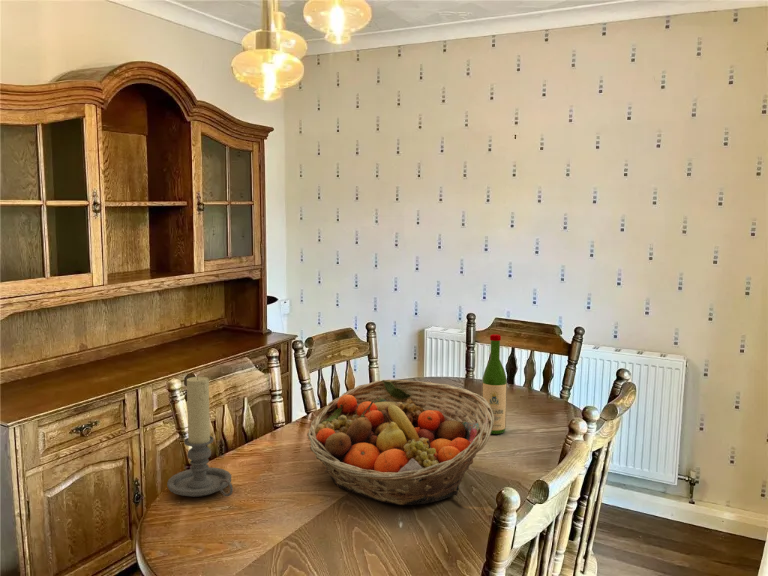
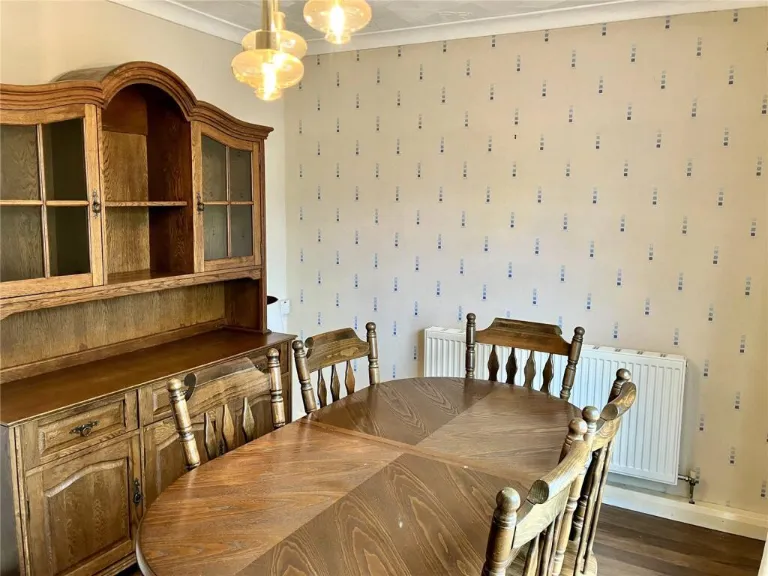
- wine bottle (494, 383)
- fruit basket (398, 436)
- candle holder (203, 434)
